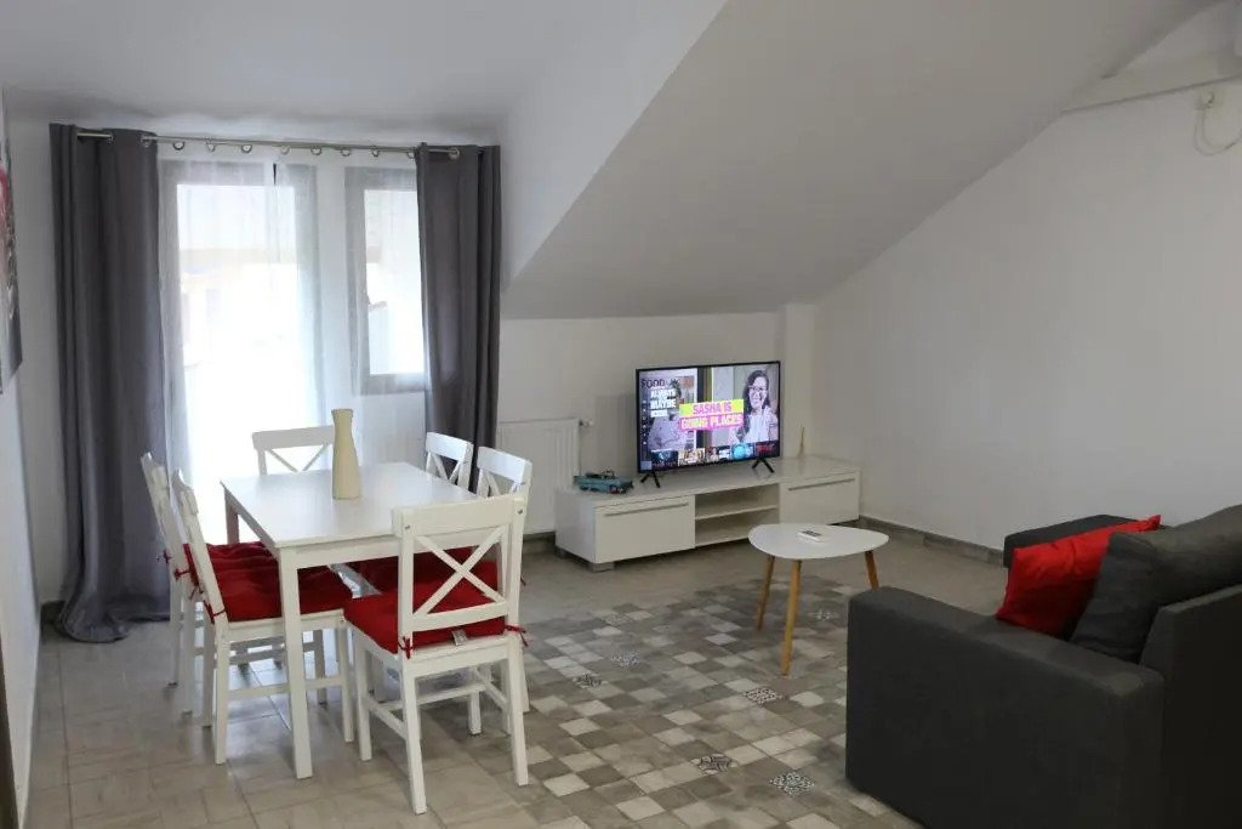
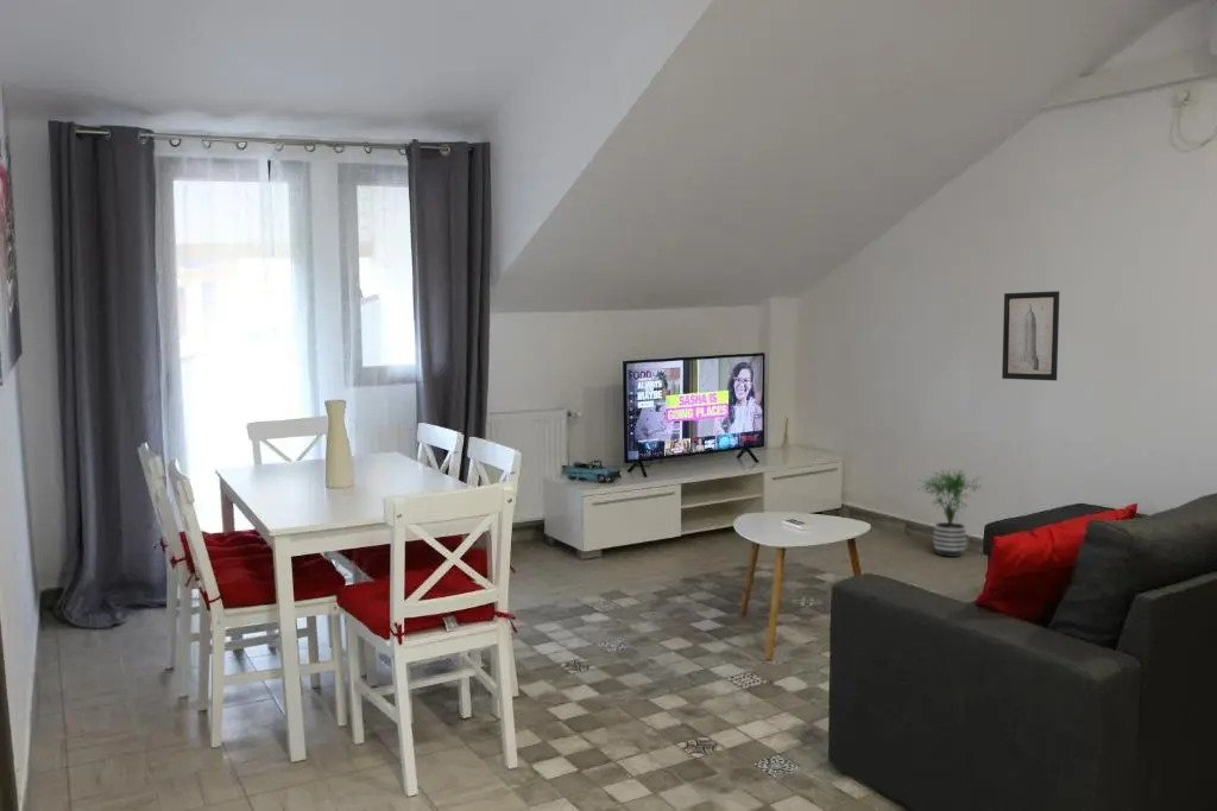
+ potted plant (947, 511)
+ wall art (1029, 336)
